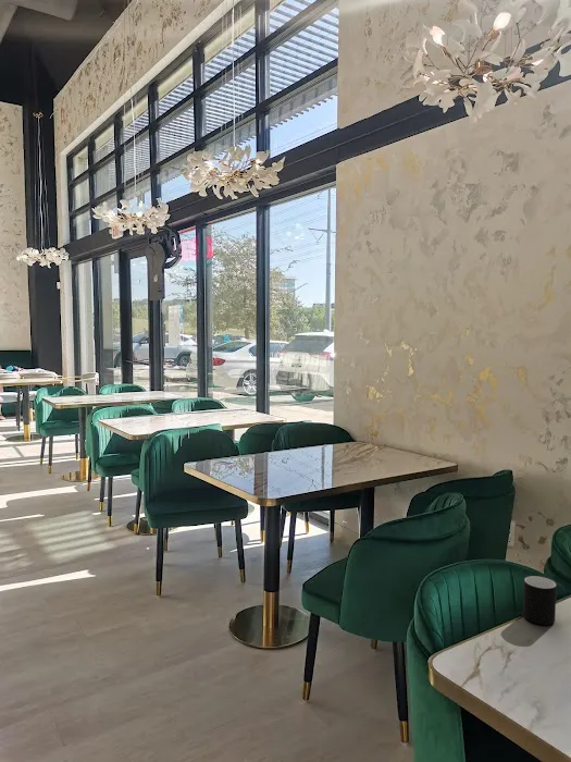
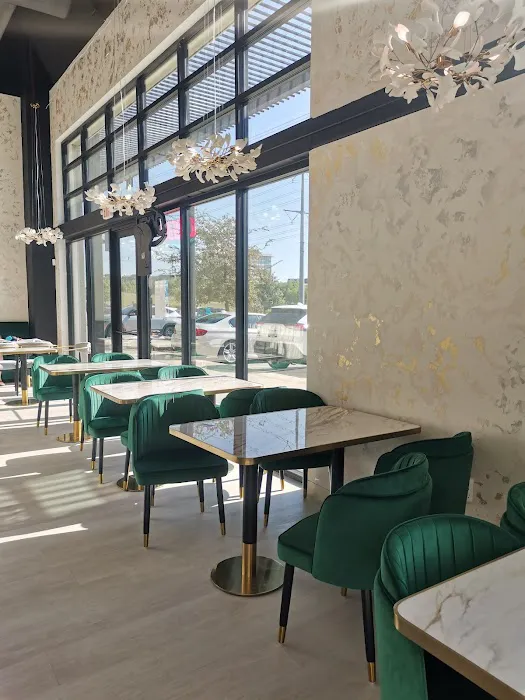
- cup (539, 597)
